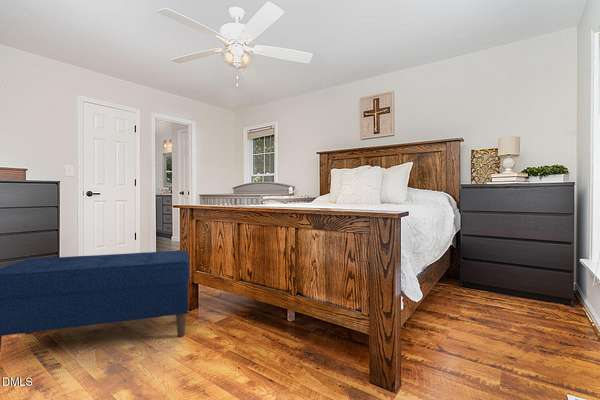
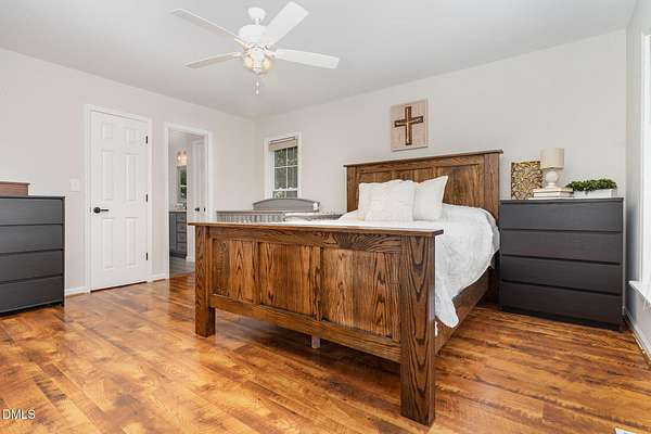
- bench (104, 297)
